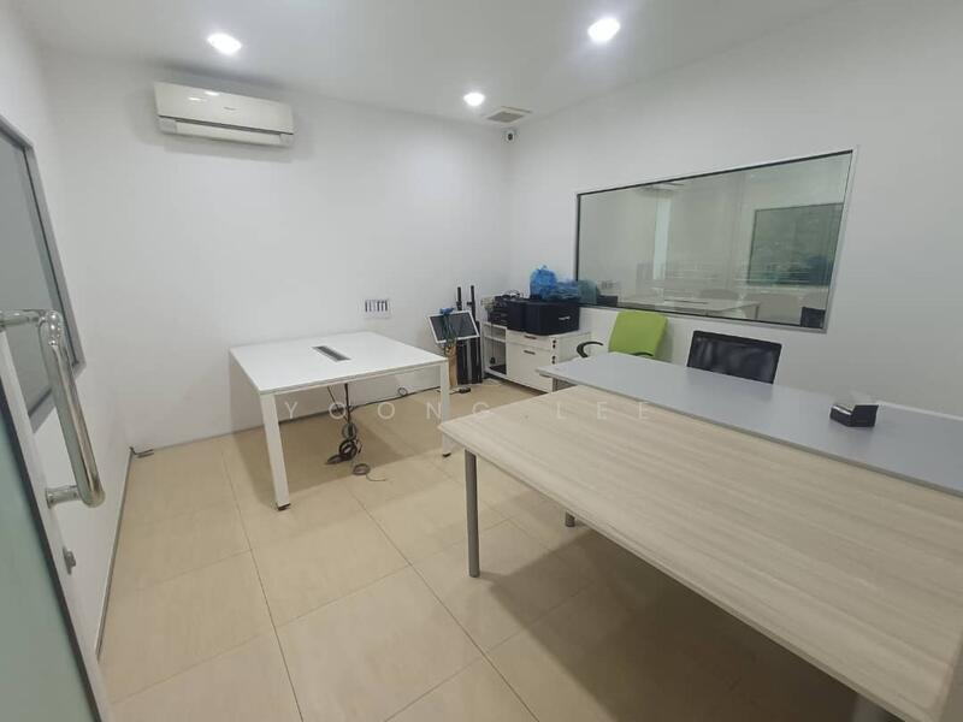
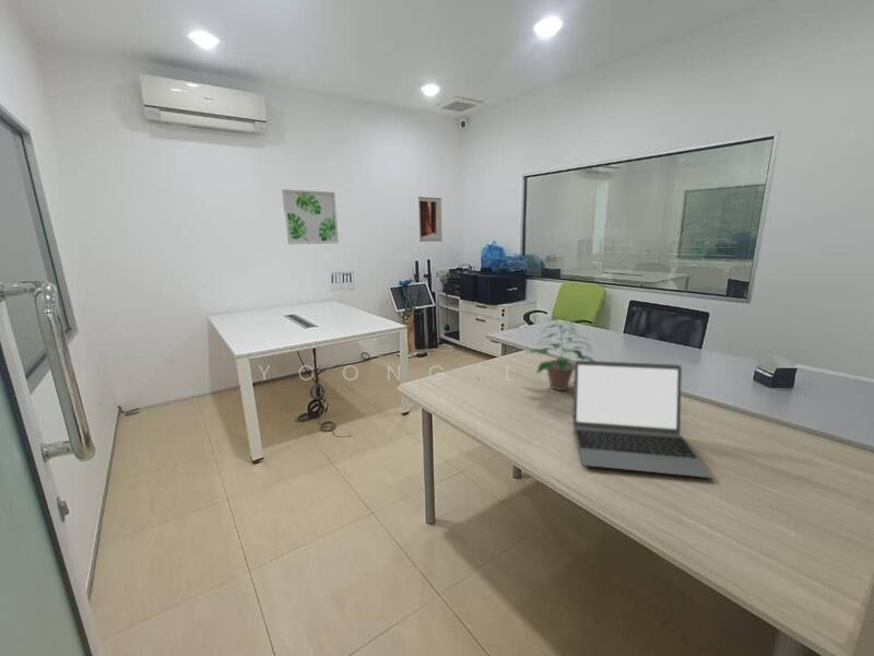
+ wall art (430, 219)
+ potted plant (562, 353)
+ wall art (311, 218)
+ laptop (635, 412)
